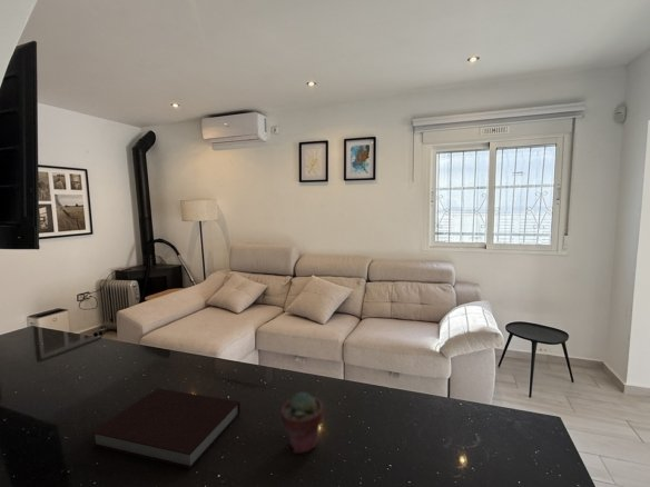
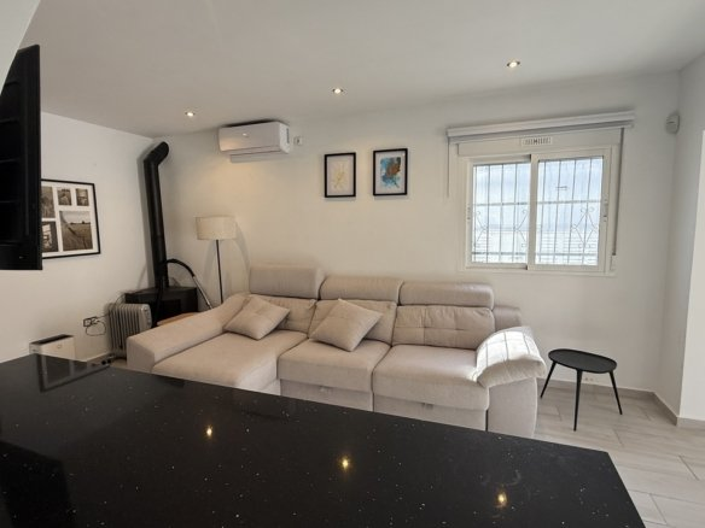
- potted succulent (303, 418)
- notebook (171, 421)
